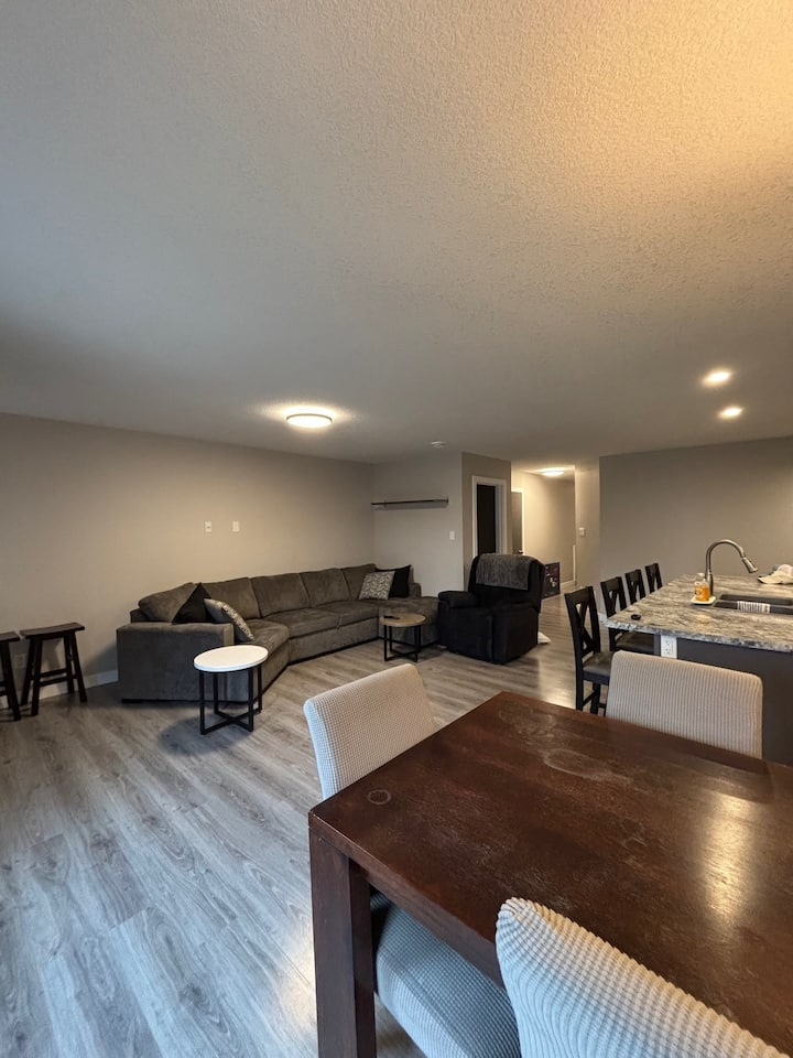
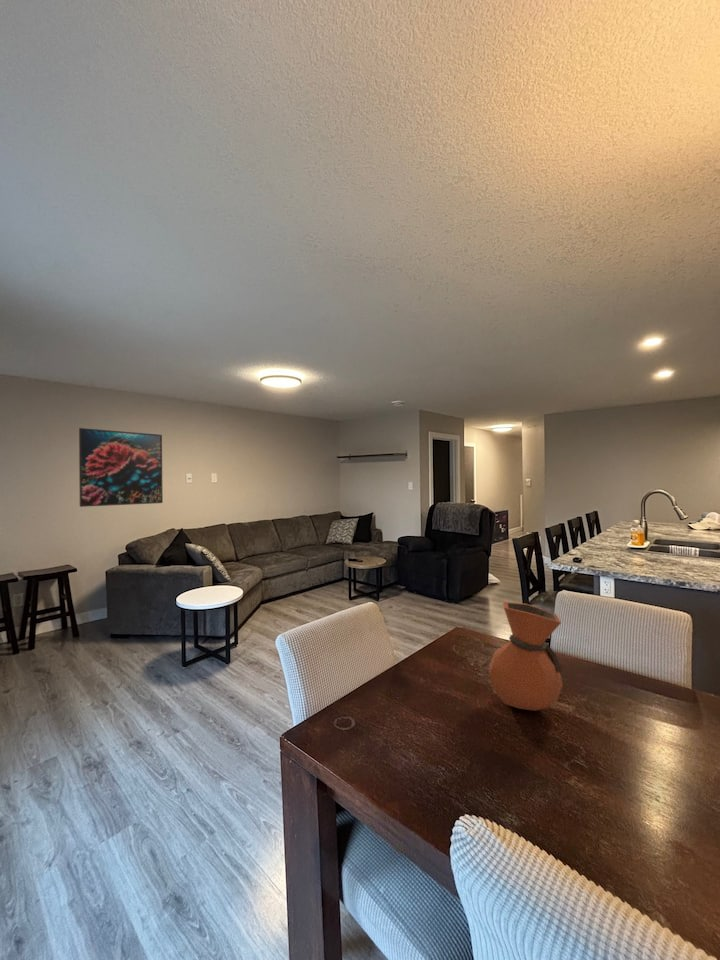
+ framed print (123, 468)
+ vase (525, 654)
